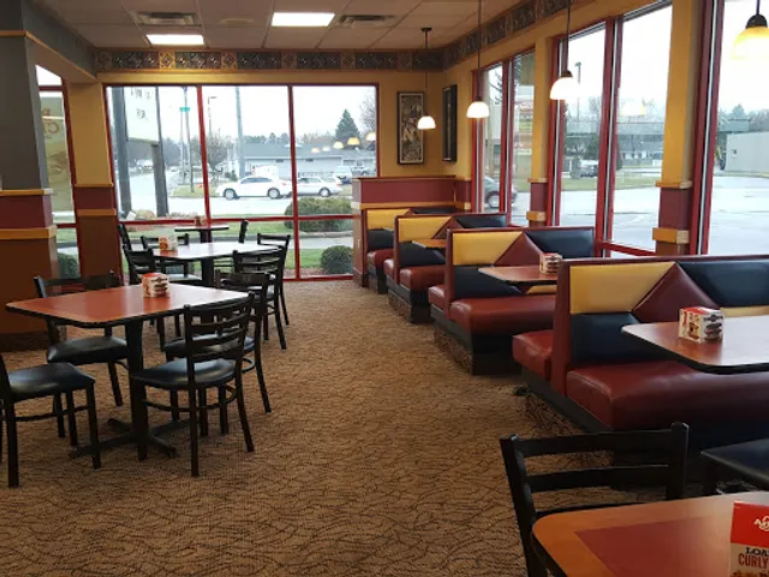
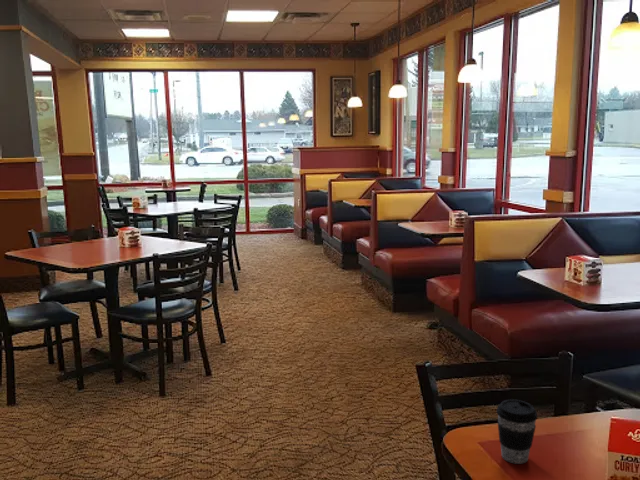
+ coffee cup (515, 431)
